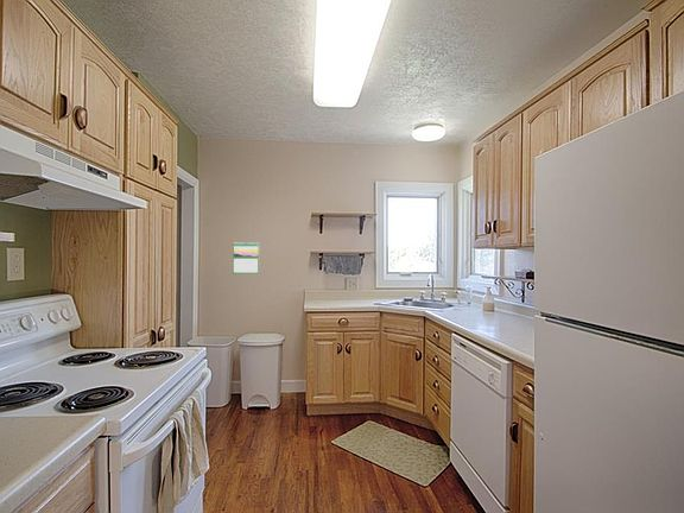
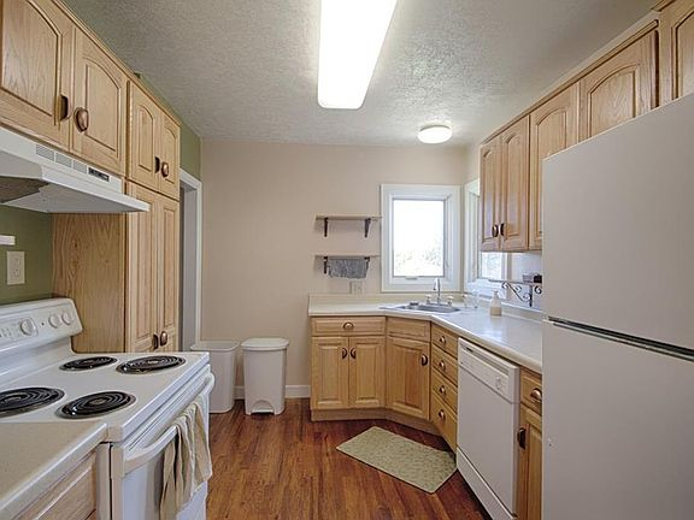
- calendar (246, 258)
